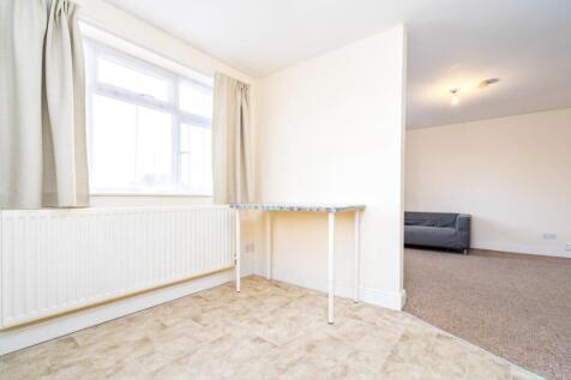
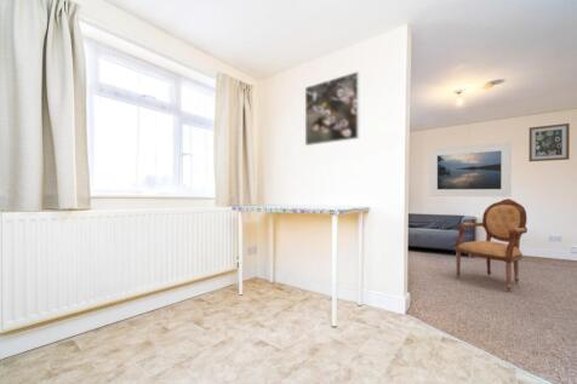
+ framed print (330, 110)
+ armchair (493, 237)
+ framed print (467, 171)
+ wall art (548, 143)
